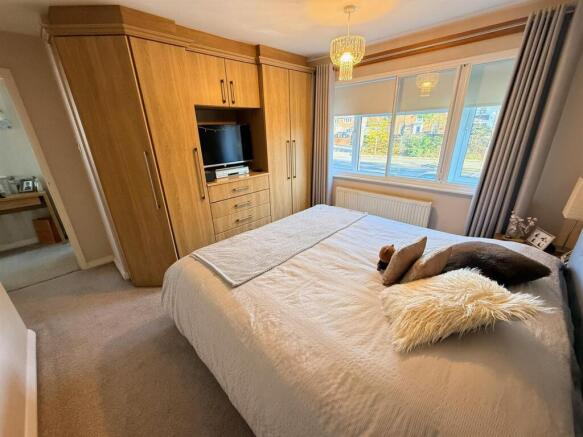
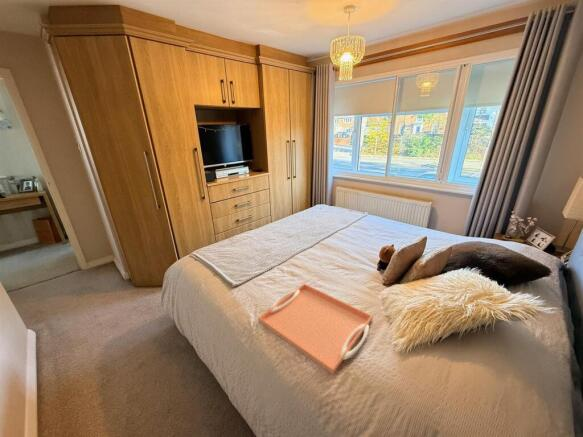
+ serving tray (315, 318)
